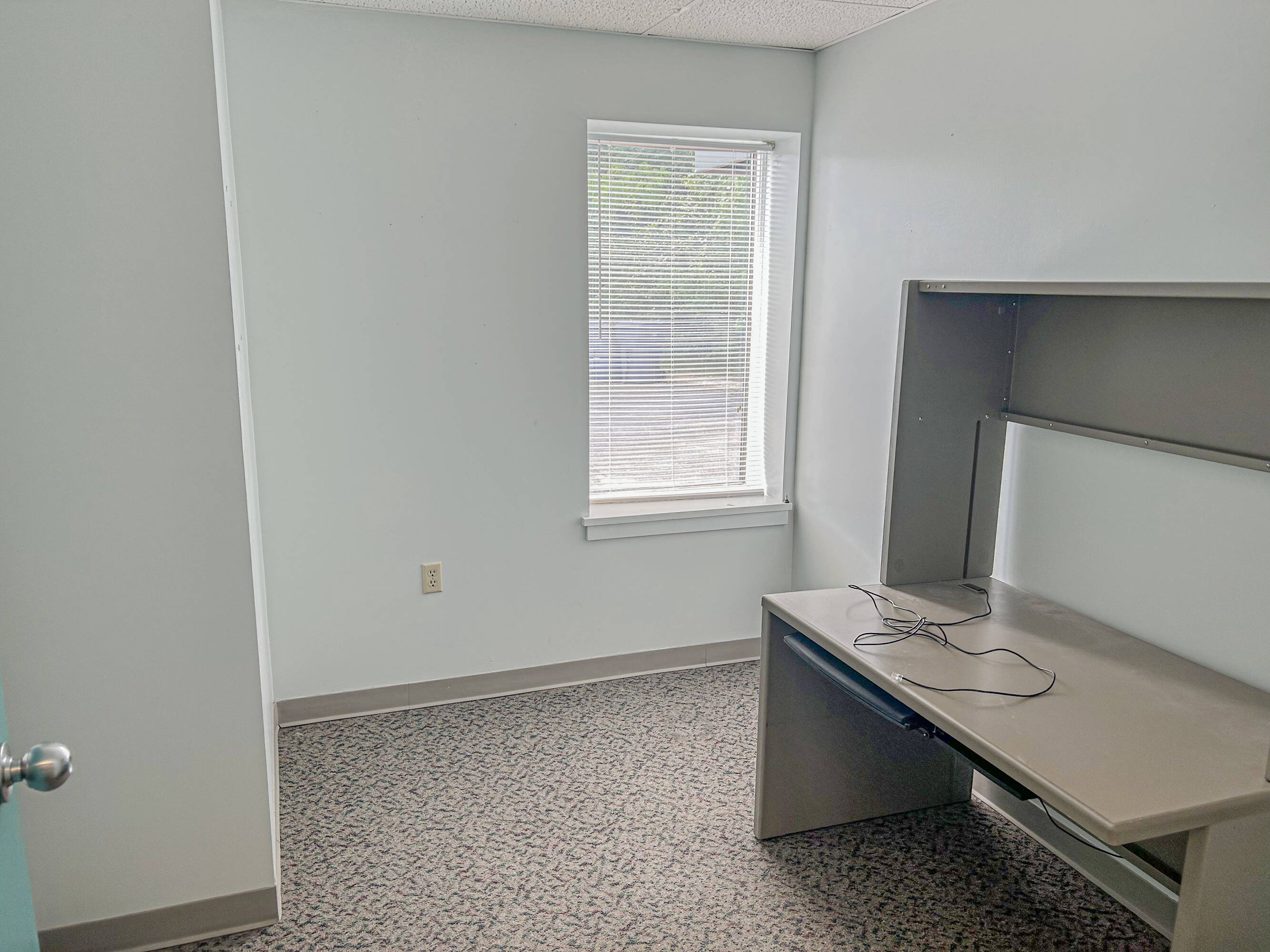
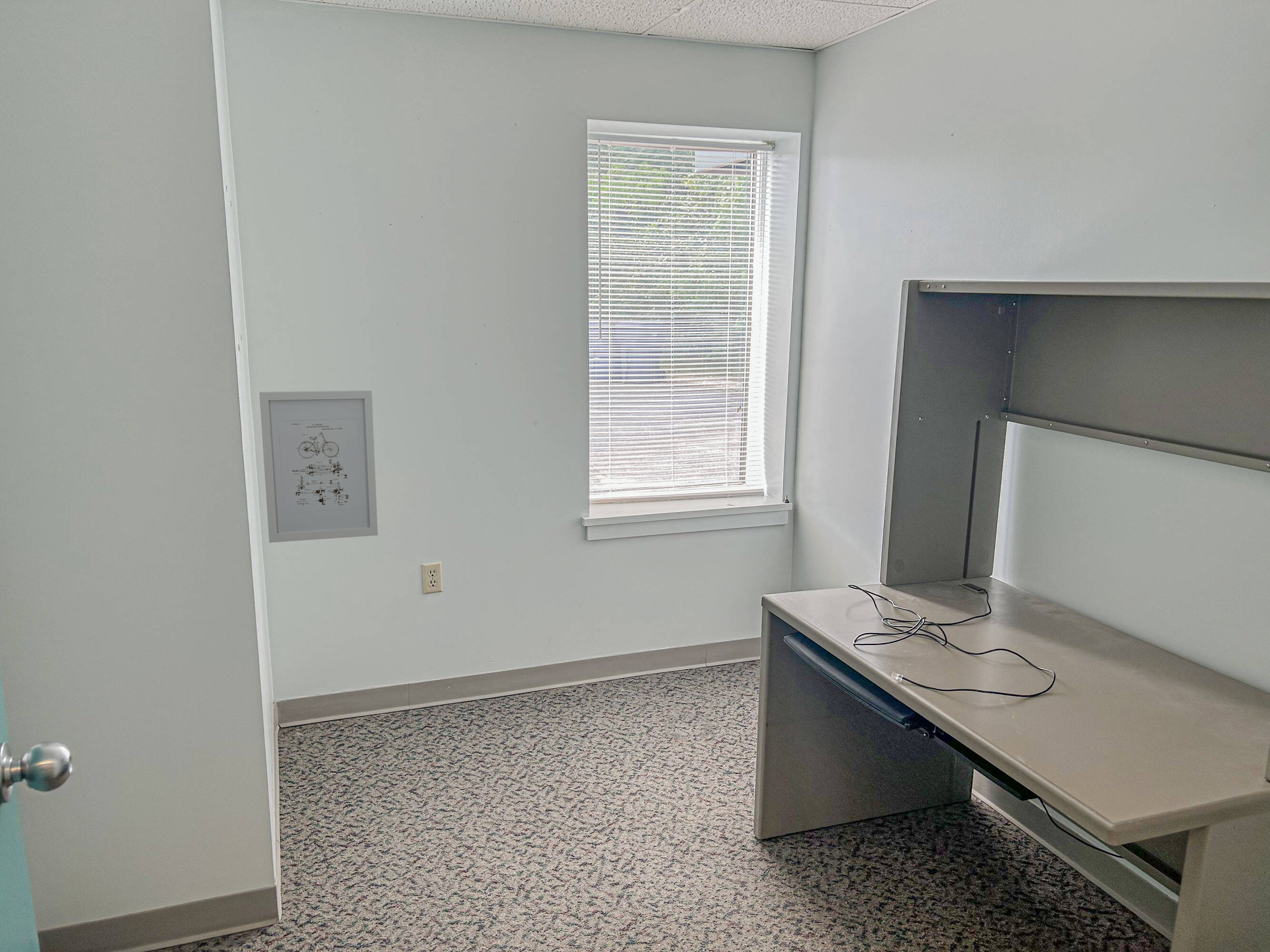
+ wall art (320, 466)
